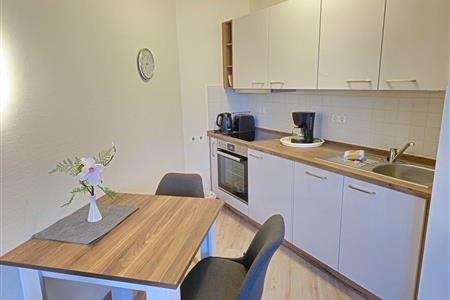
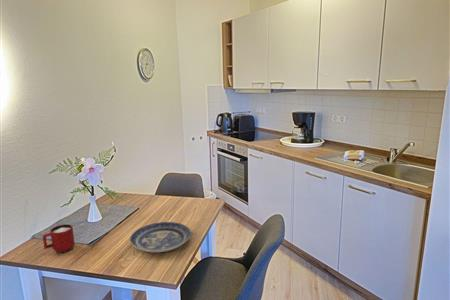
+ mug (59, 240)
+ plate (161, 238)
